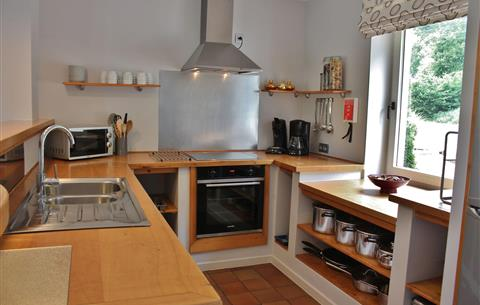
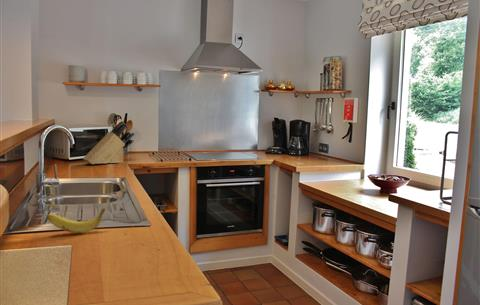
+ banana (75, 221)
+ knife block (109, 141)
